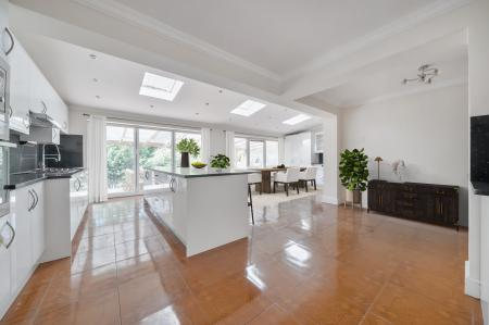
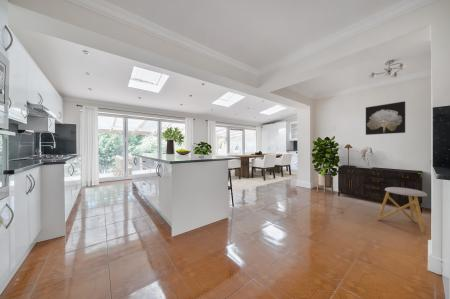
+ stool (400, 207)
+ wall art (384, 119)
